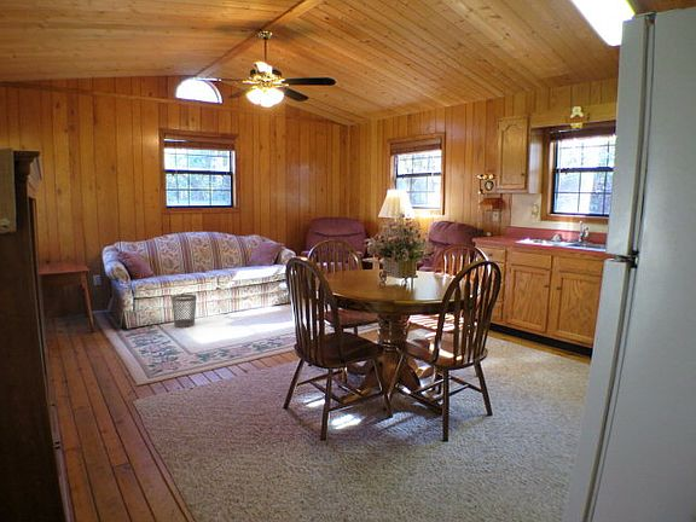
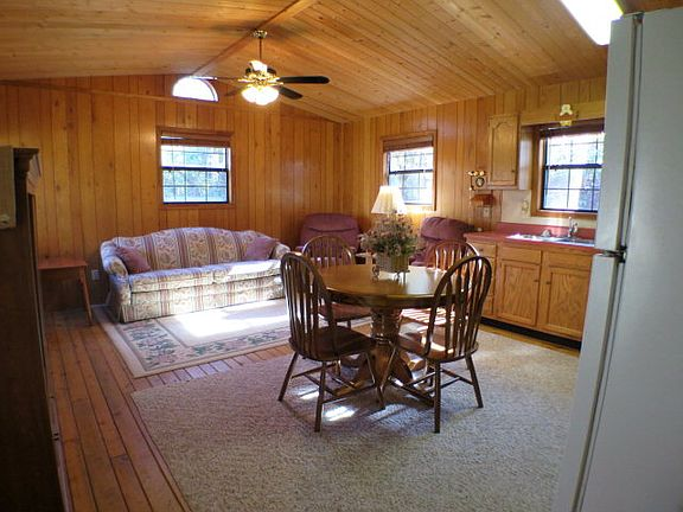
- wastebasket (182, 311)
